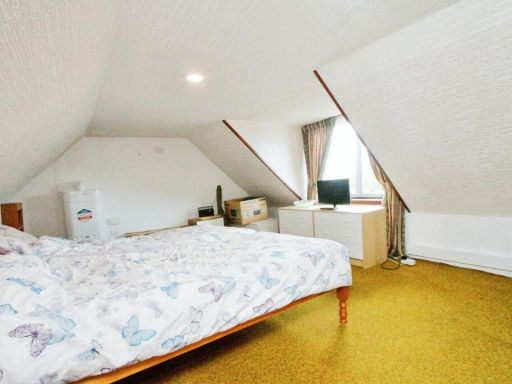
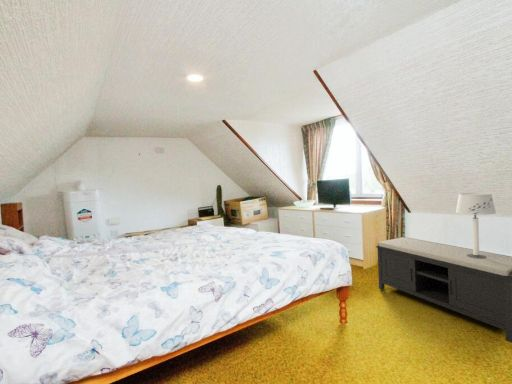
+ bench (444, 277)
+ table lamp (475, 225)
